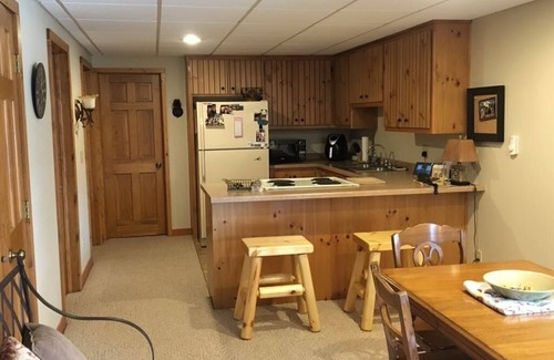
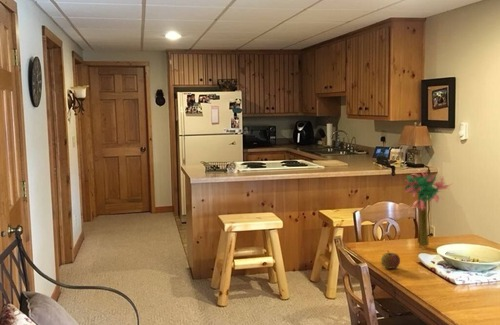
+ apple (390, 259)
+ flower bouquet (426, 209)
